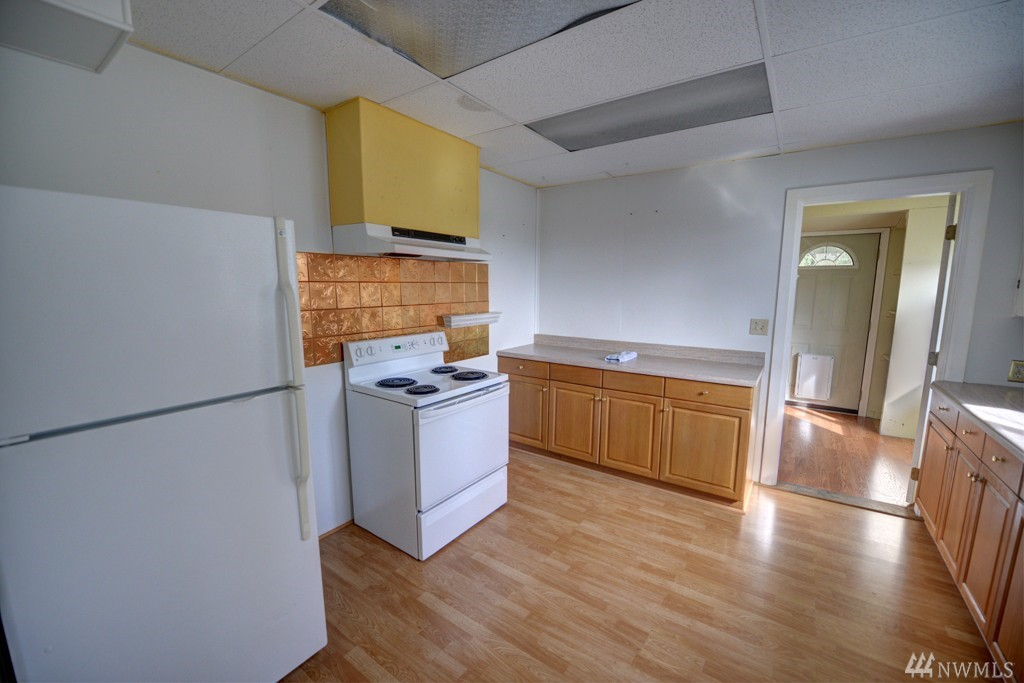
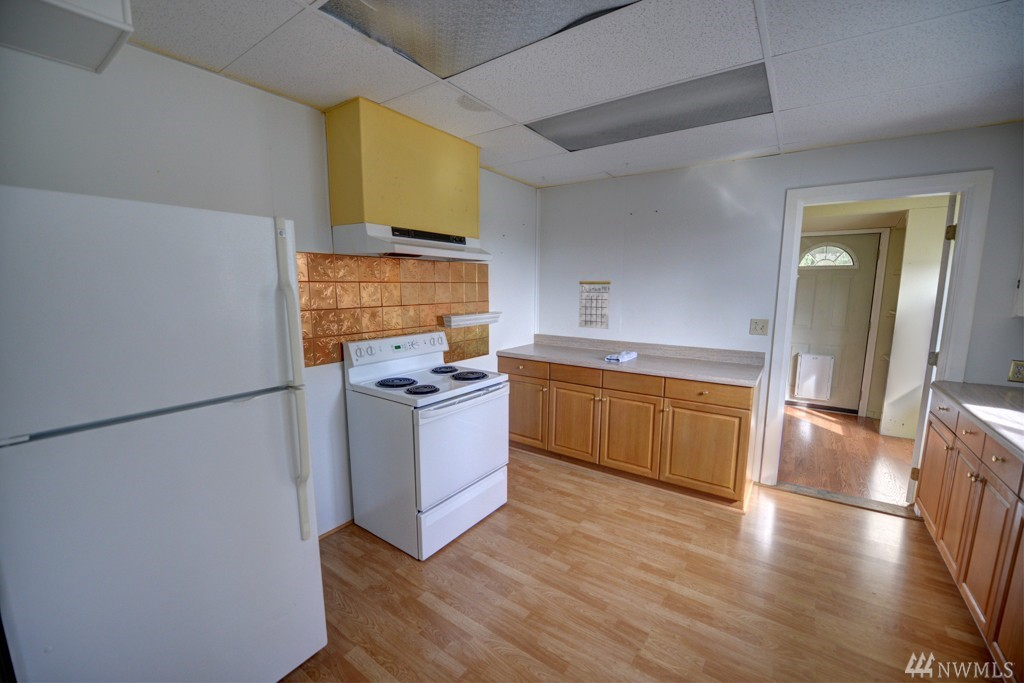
+ calendar (594, 299)
